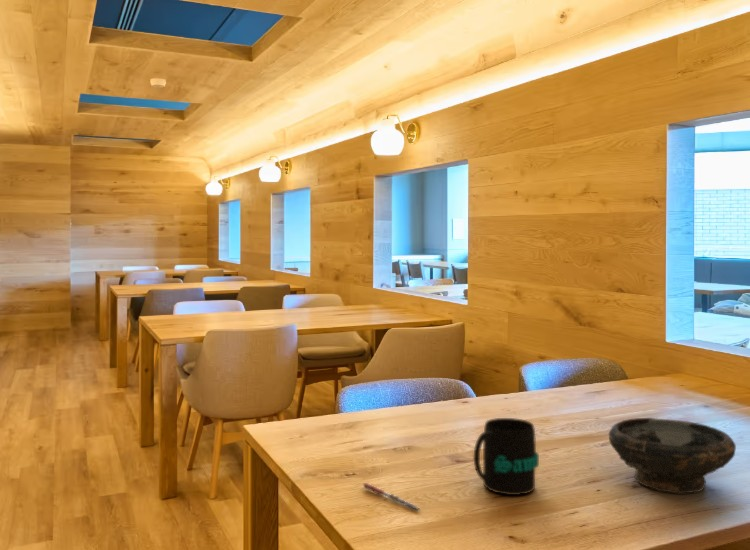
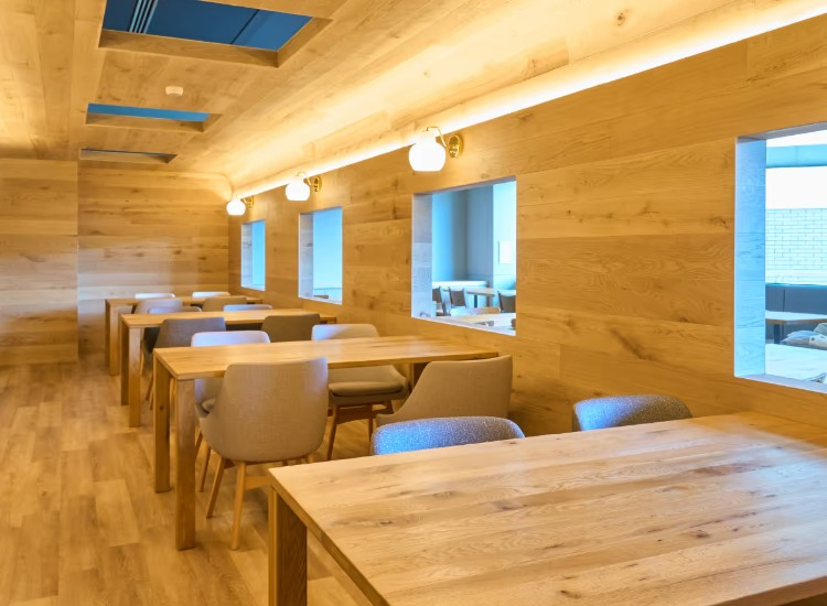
- pen (390, 495)
- bowl (669, 456)
- mug (502, 458)
